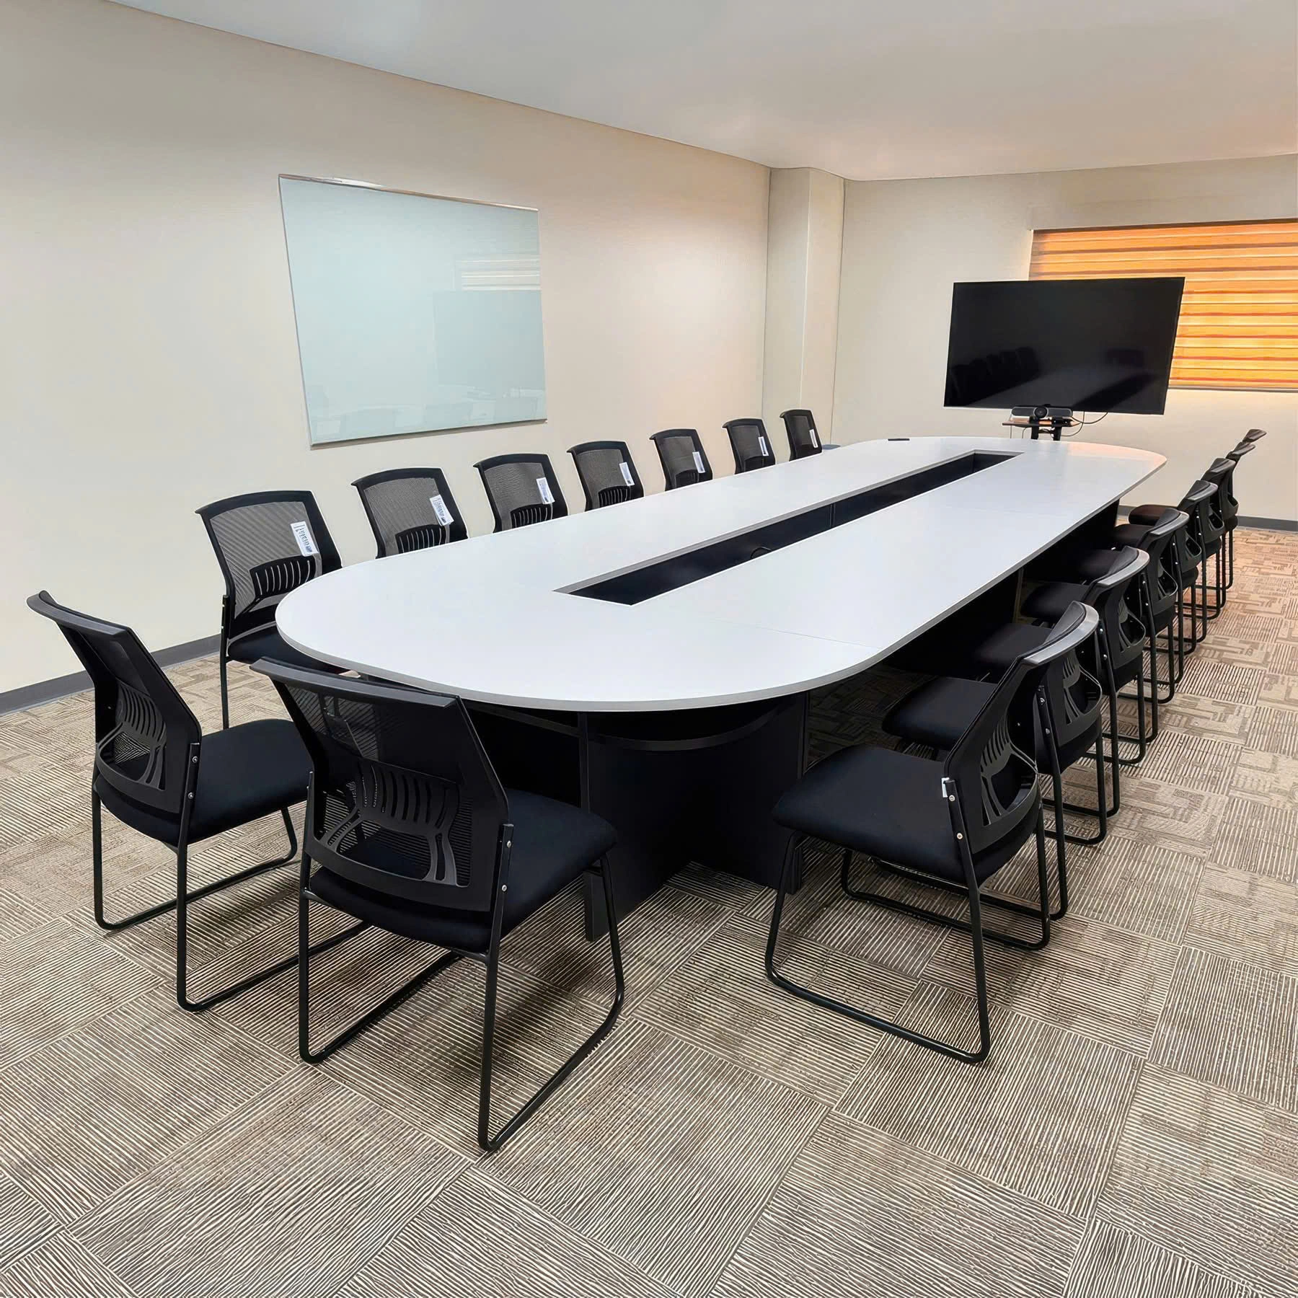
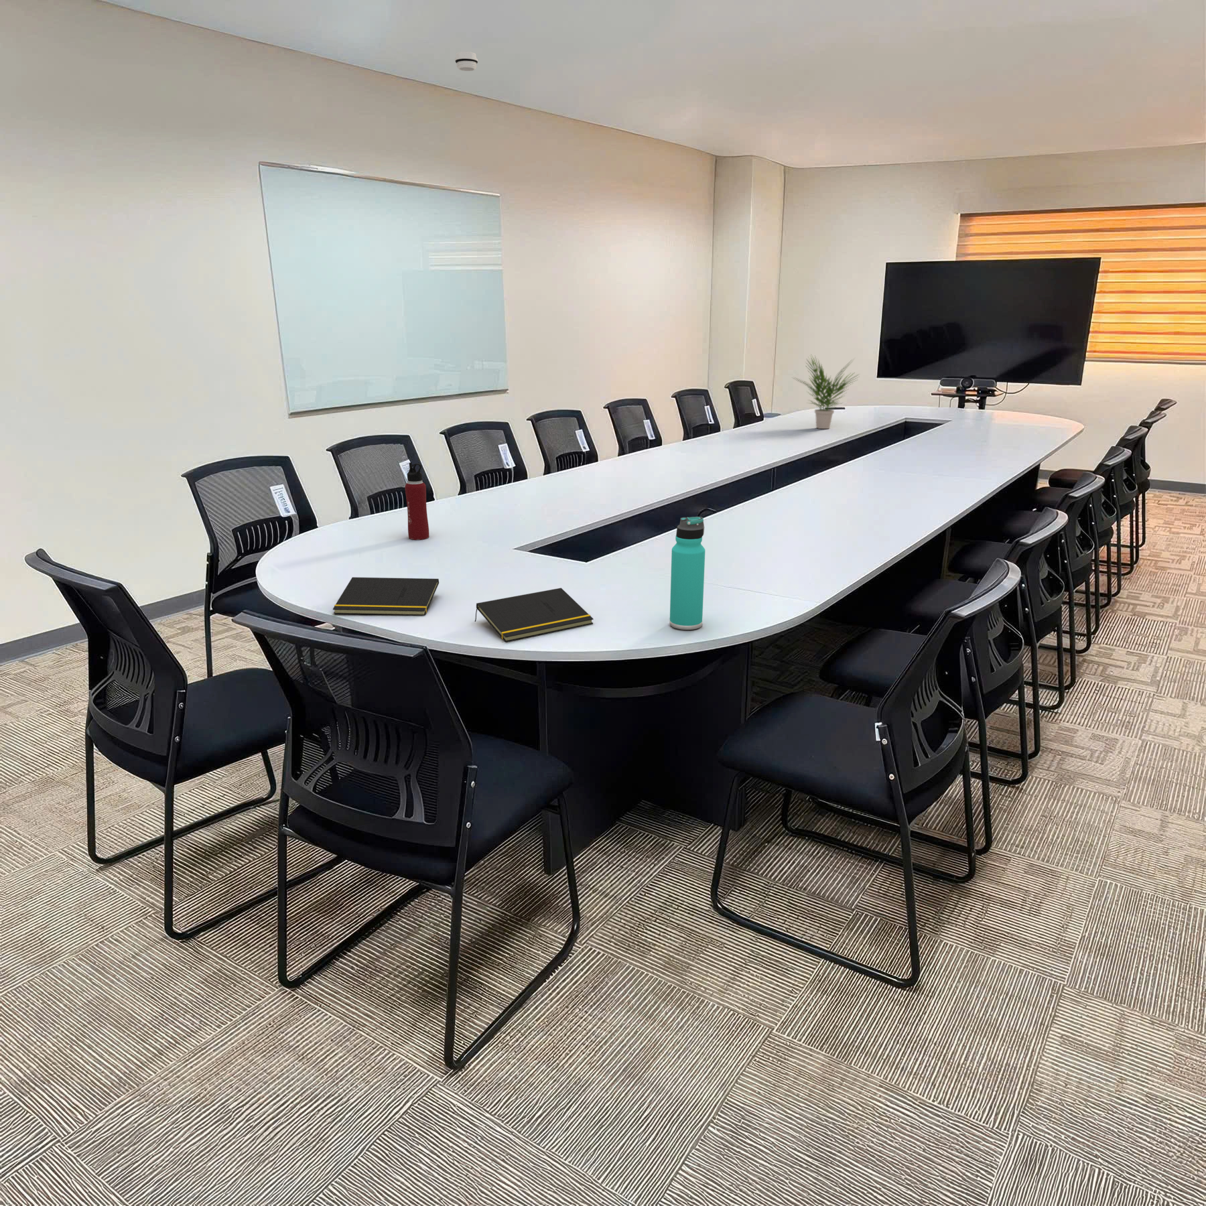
+ thermos bottle (687, 572)
+ potted plant (825, 392)
+ notepad (535, 613)
+ water bottle (416, 500)
+ smoke detector (466, 61)
+ notepad (388, 595)
